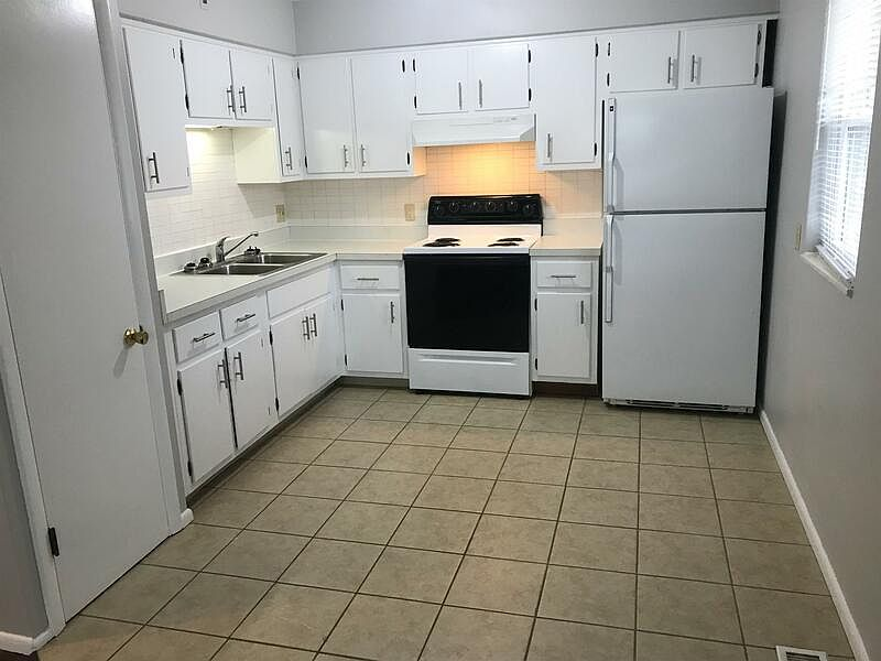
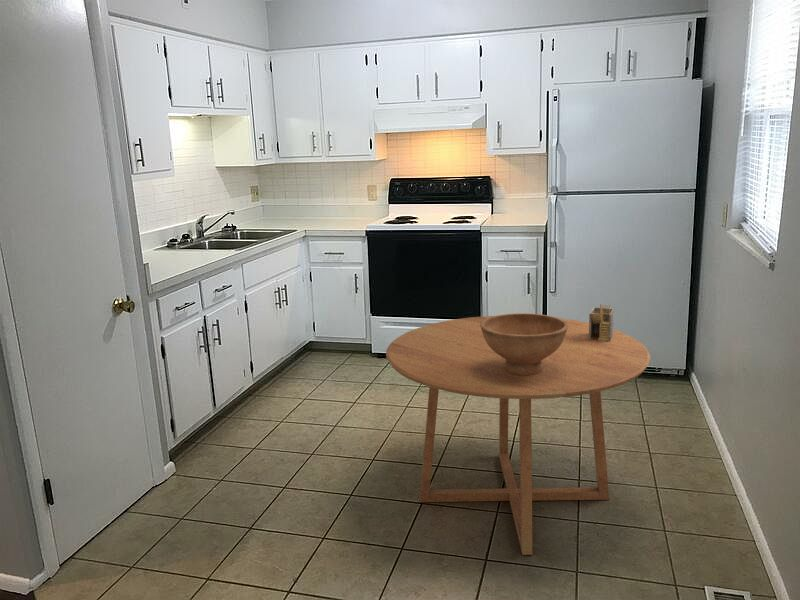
+ napkin holder (601, 319)
+ bowl (523, 346)
+ dining table (519, 424)
